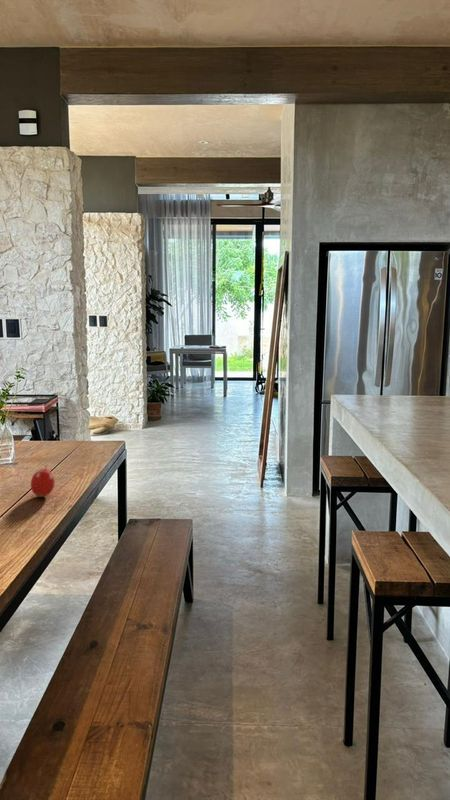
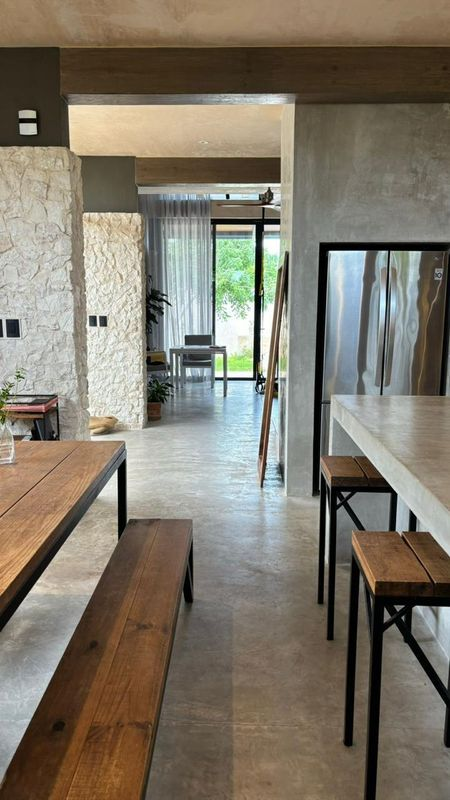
- fruit (42, 480)
